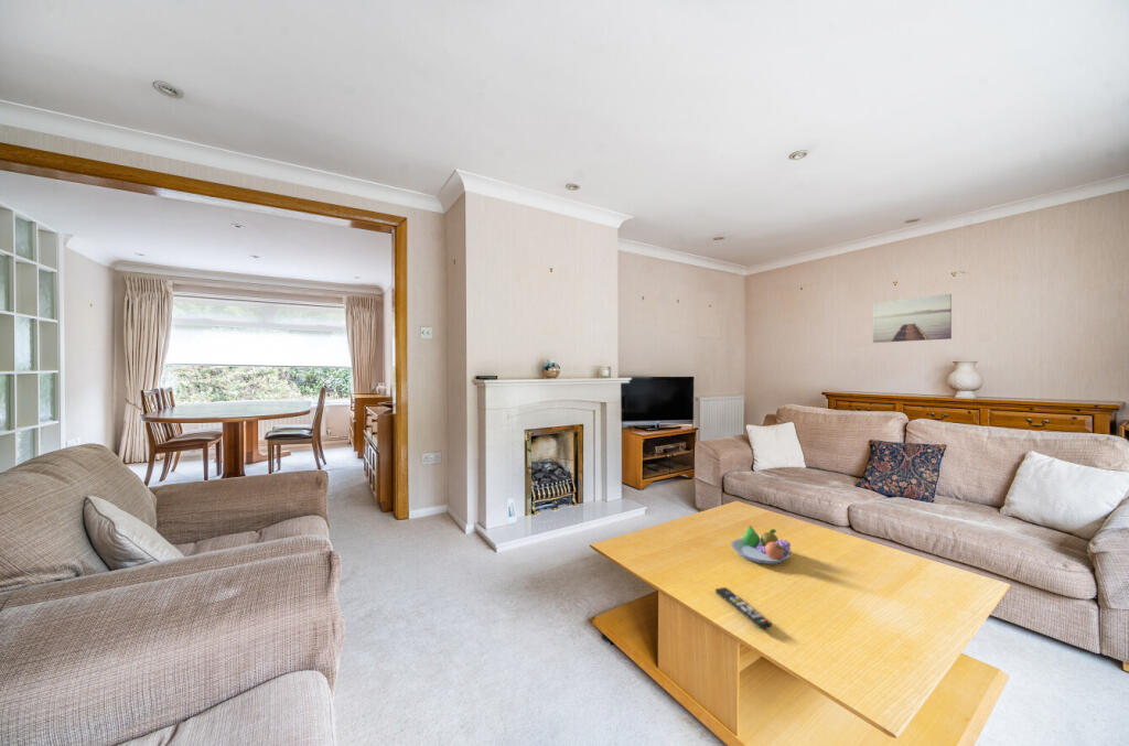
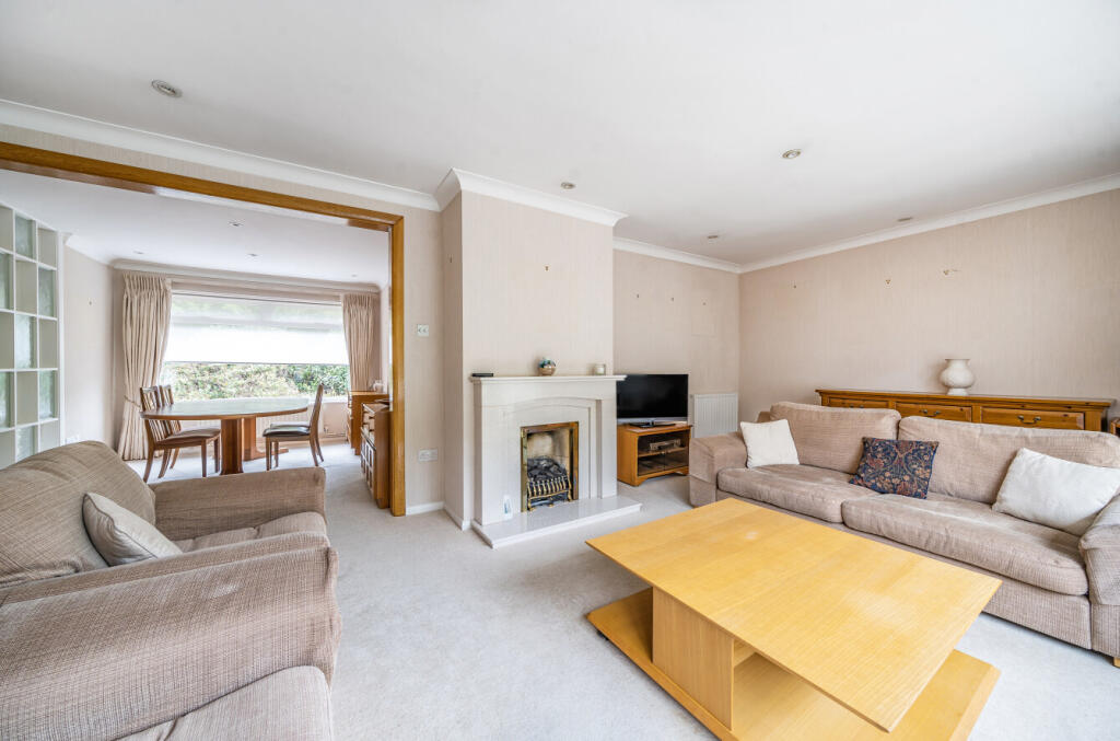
- fruit bowl (760, 542)
- remote control (741, 606)
- wall art (910, 320)
